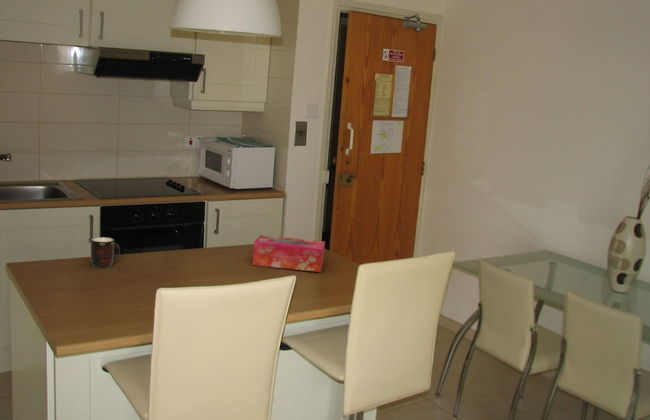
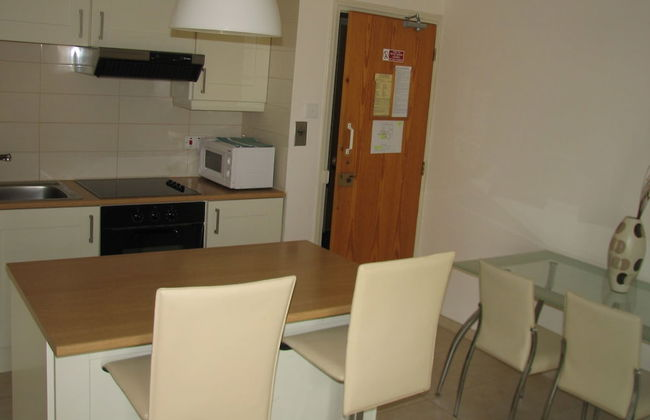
- mug (105, 252)
- tissue box (289, 253)
